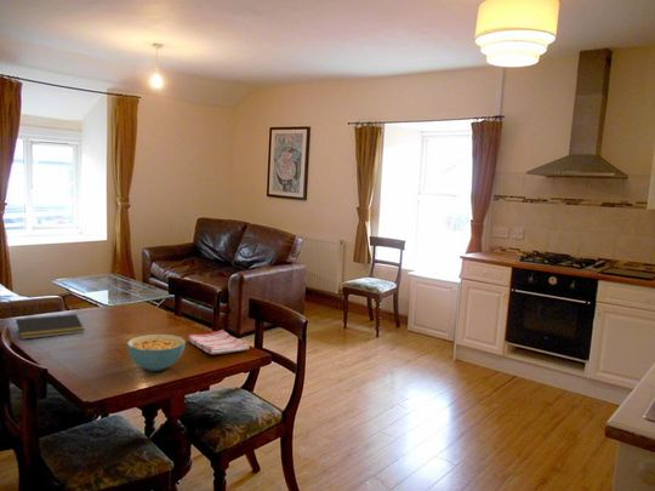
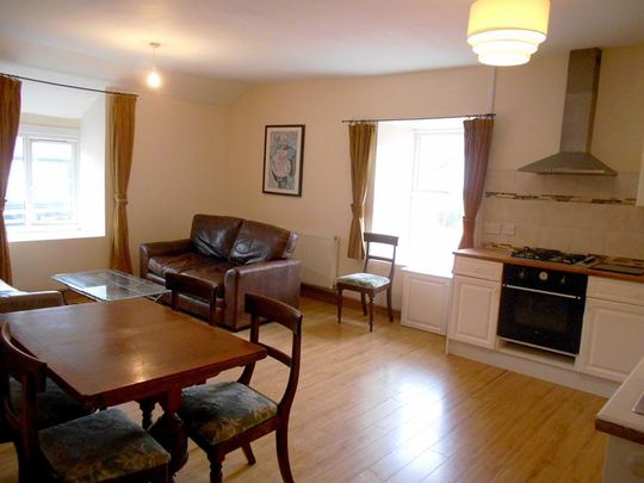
- cereal bowl (155, 354)
- notepad (50, 325)
- dish towel (217, 341)
